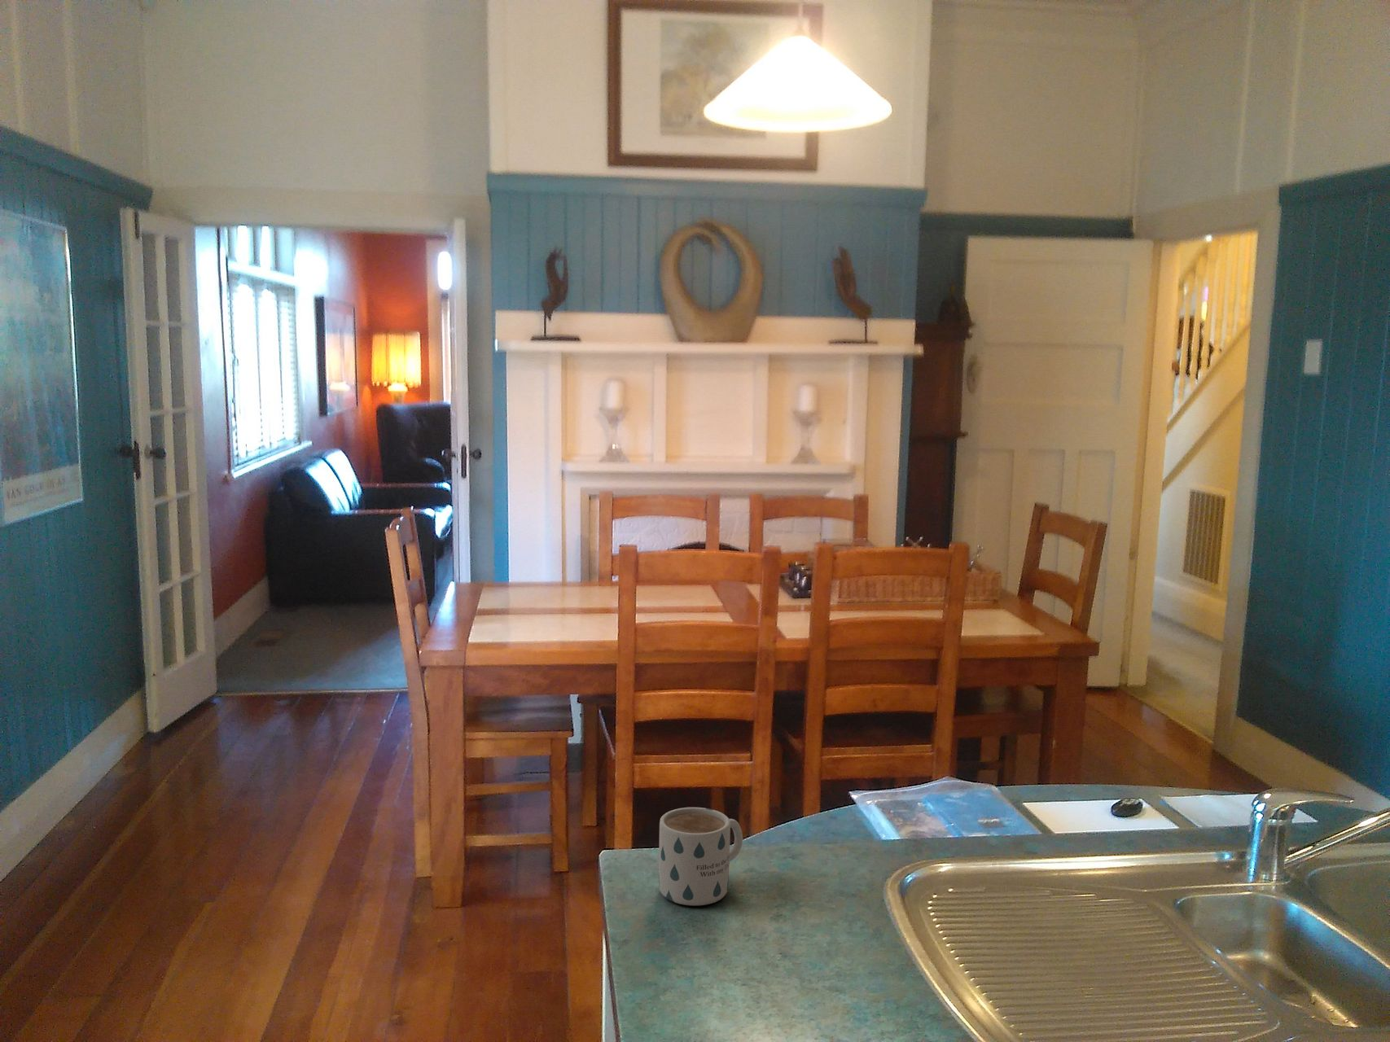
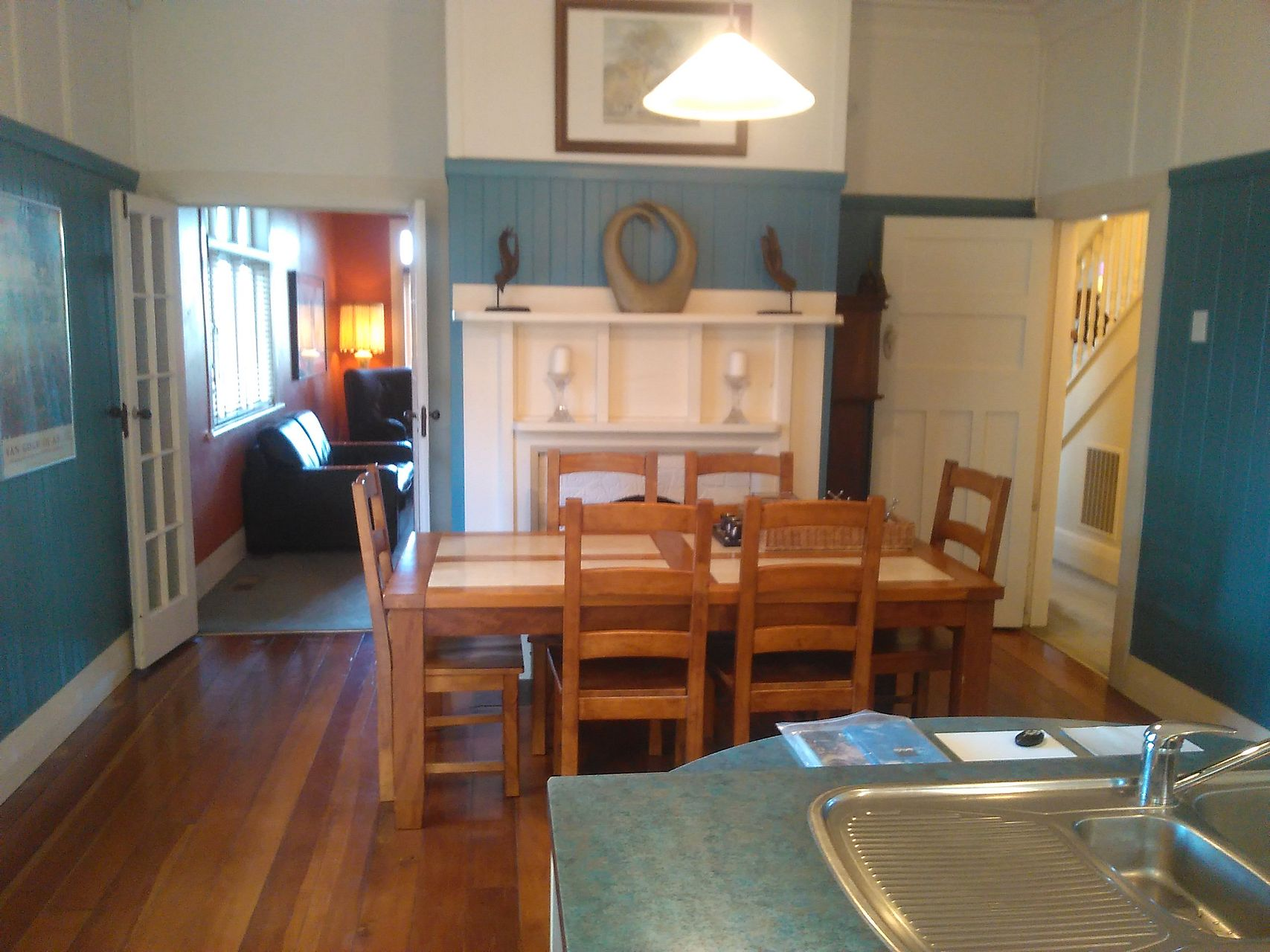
- mug (705, 852)
